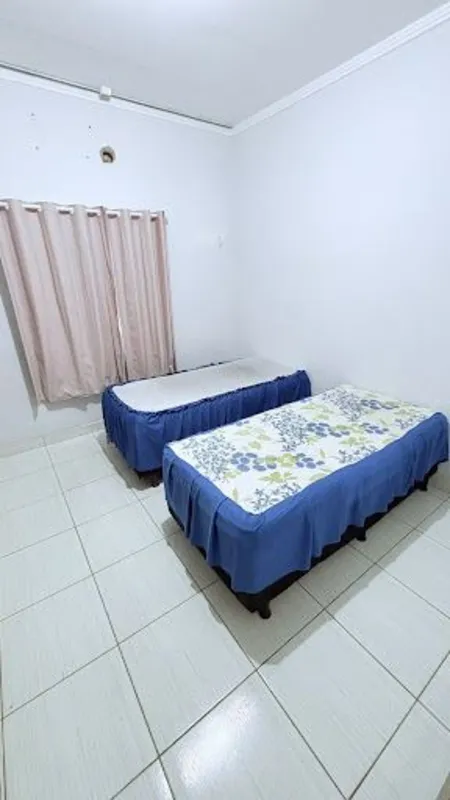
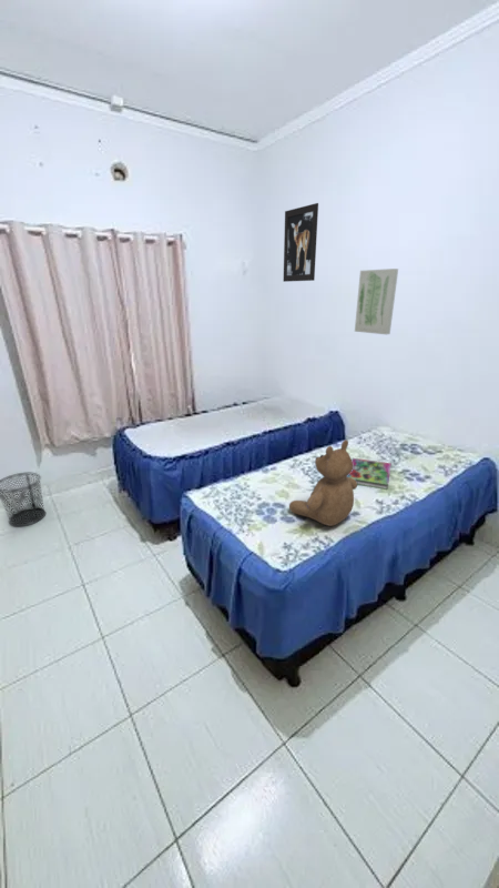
+ teddy bear (323, 478)
+ wall art (375, 302)
+ book (368, 472)
+ wall art (299, 245)
+ waste bin (22, 500)
